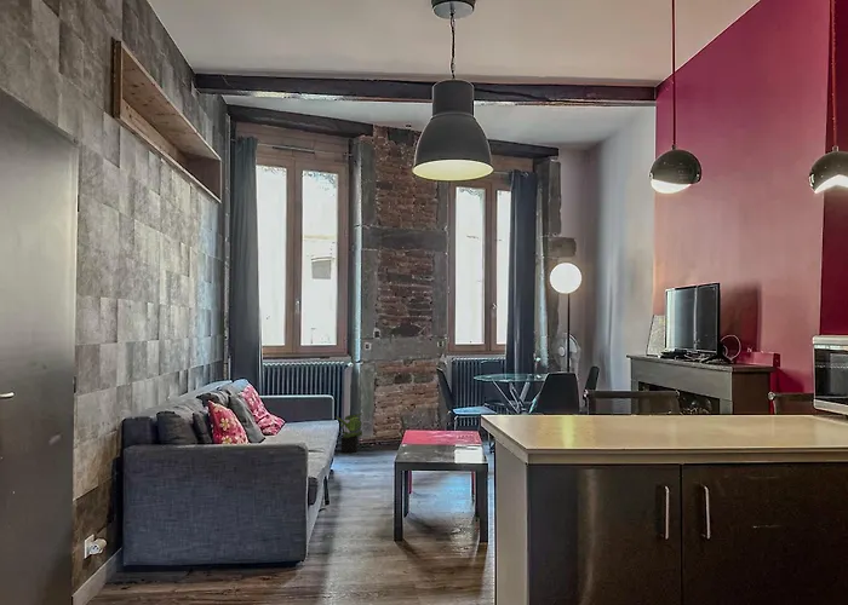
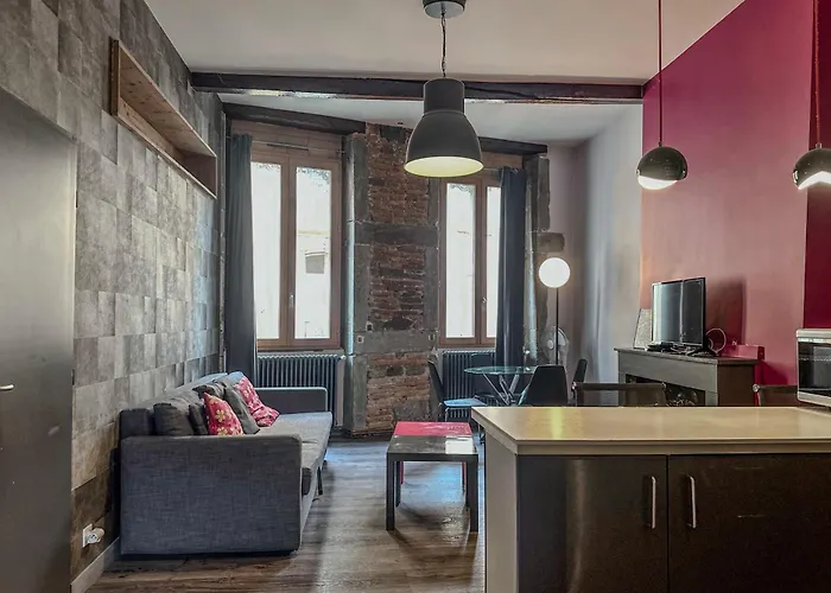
- potted plant (346, 432)
